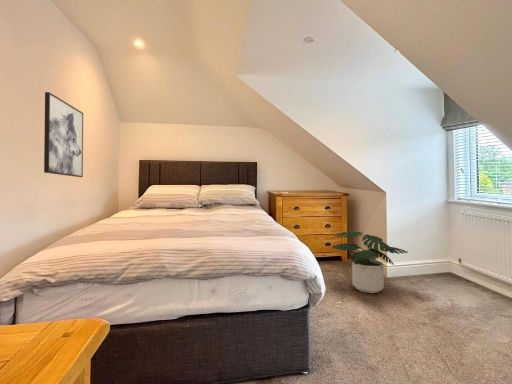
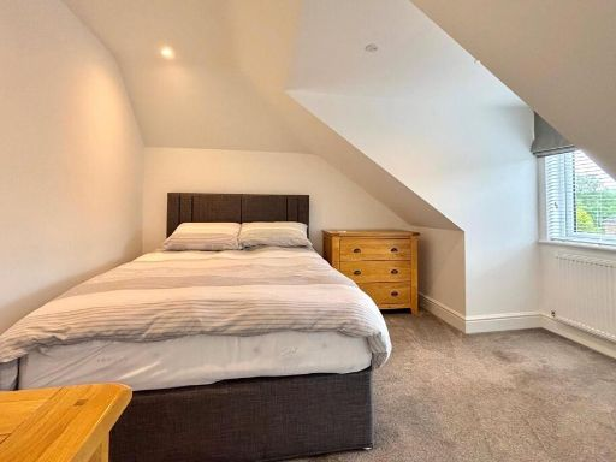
- potted plant (369, 261)
- wall art (65, 139)
